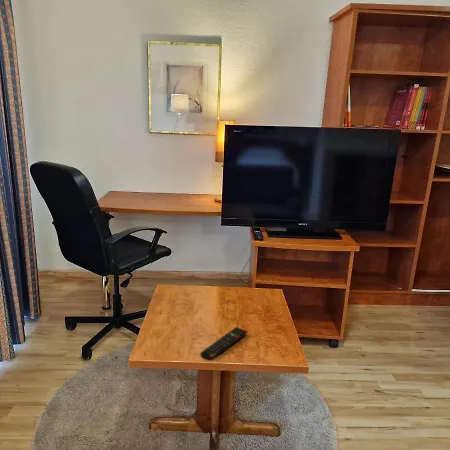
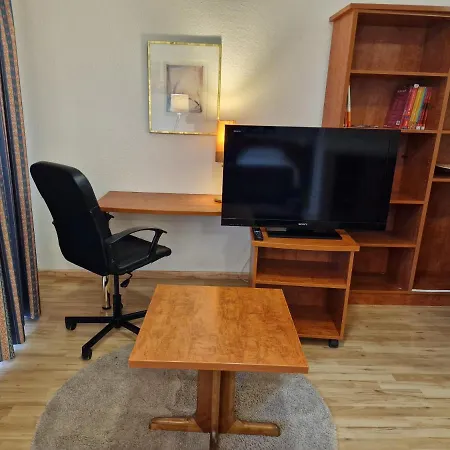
- remote control (224, 343)
